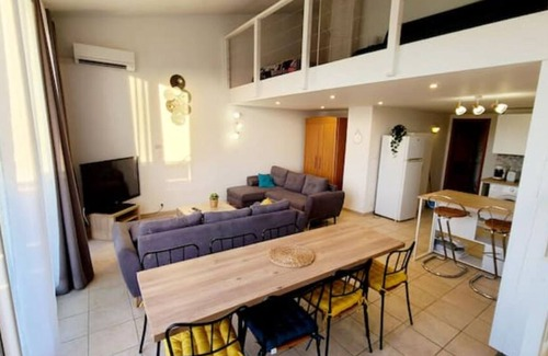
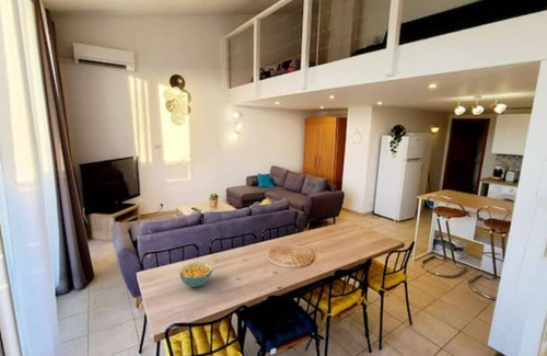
+ cereal bowl (196, 276)
